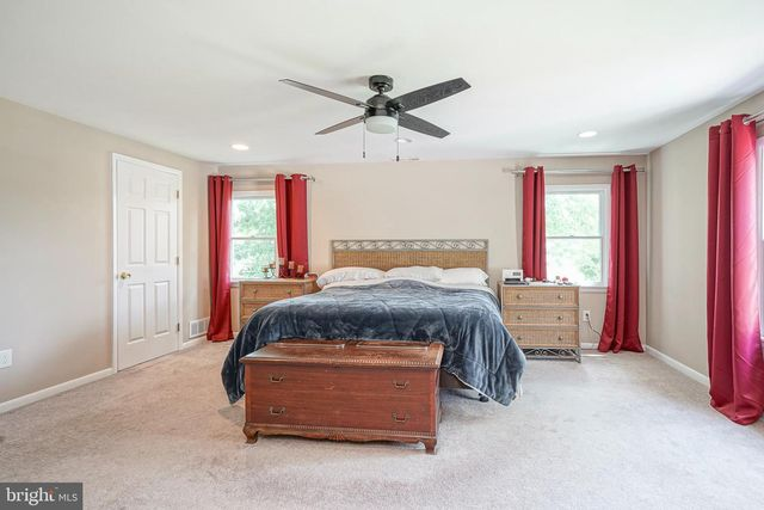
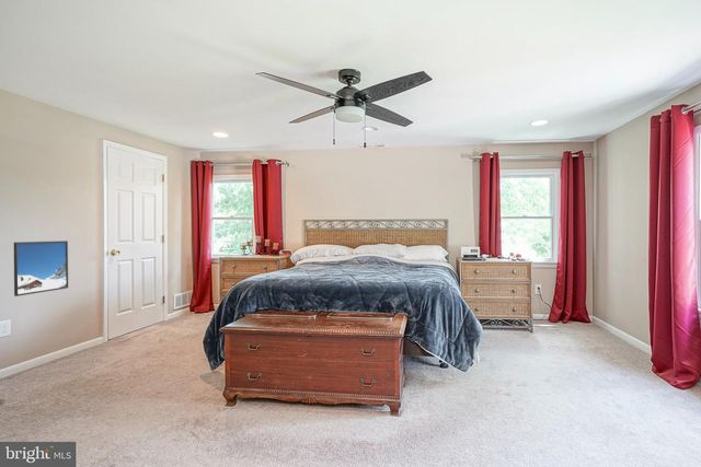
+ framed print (43, 266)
